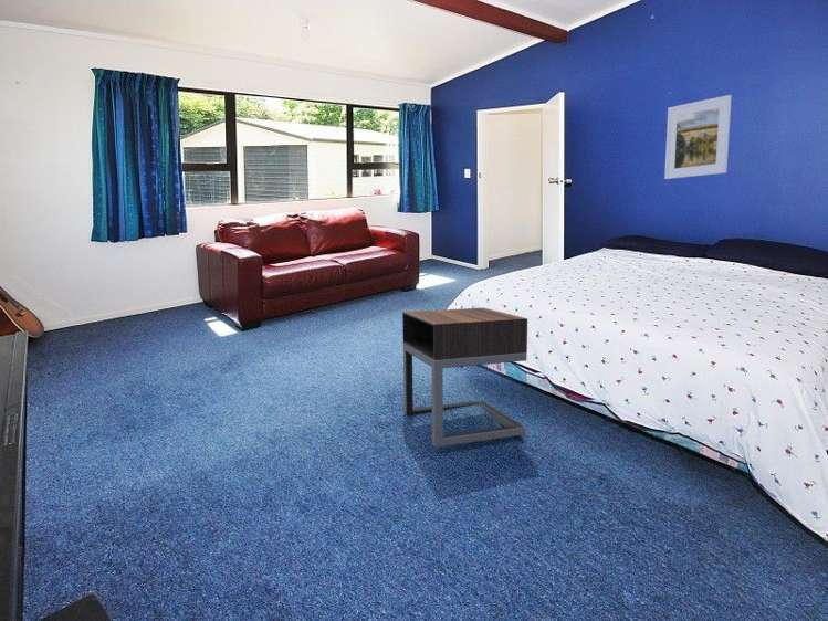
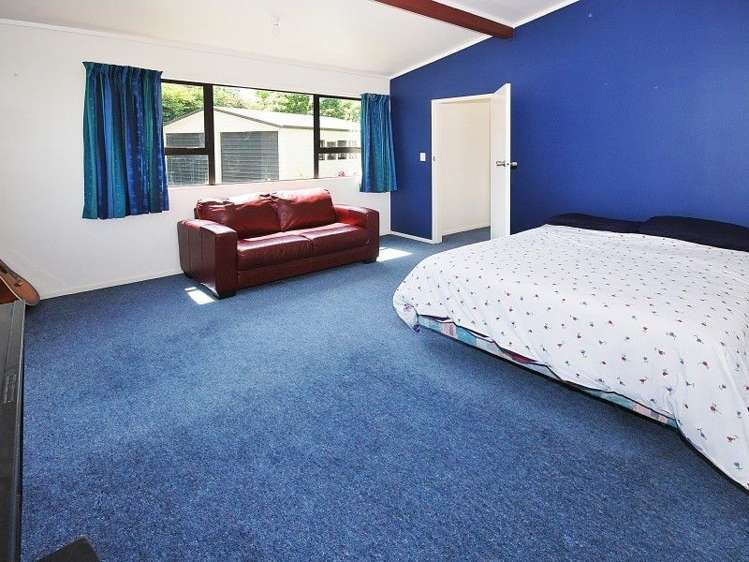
- nightstand (461, 366)
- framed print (695, 138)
